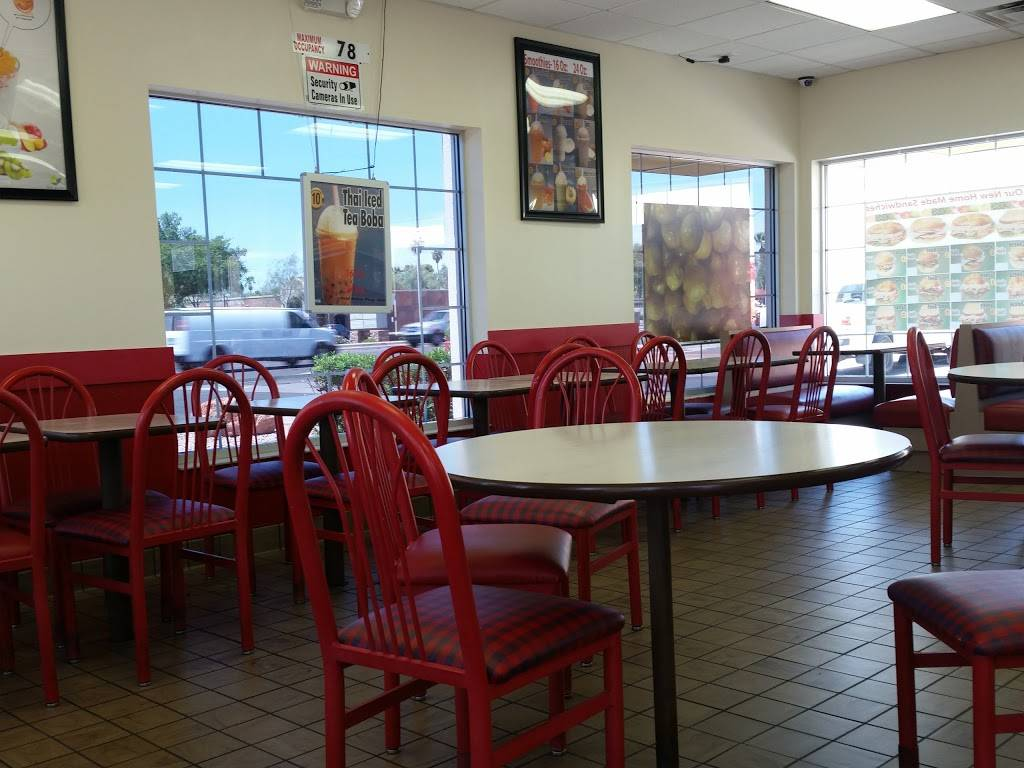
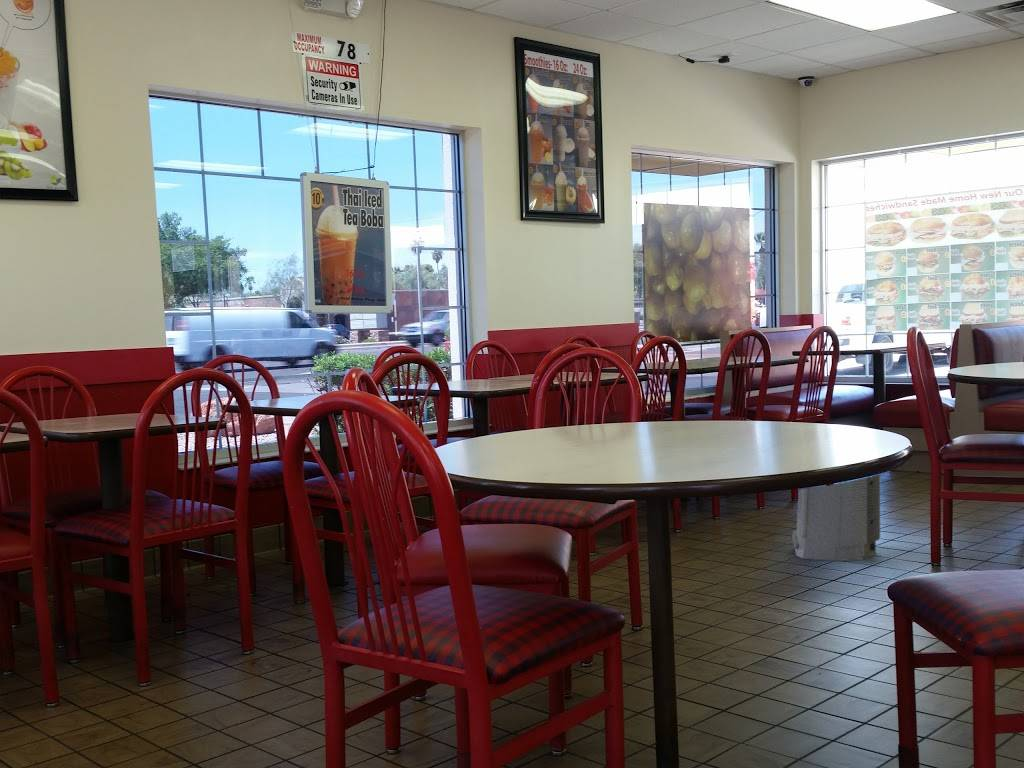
+ air purifier (836, 491)
